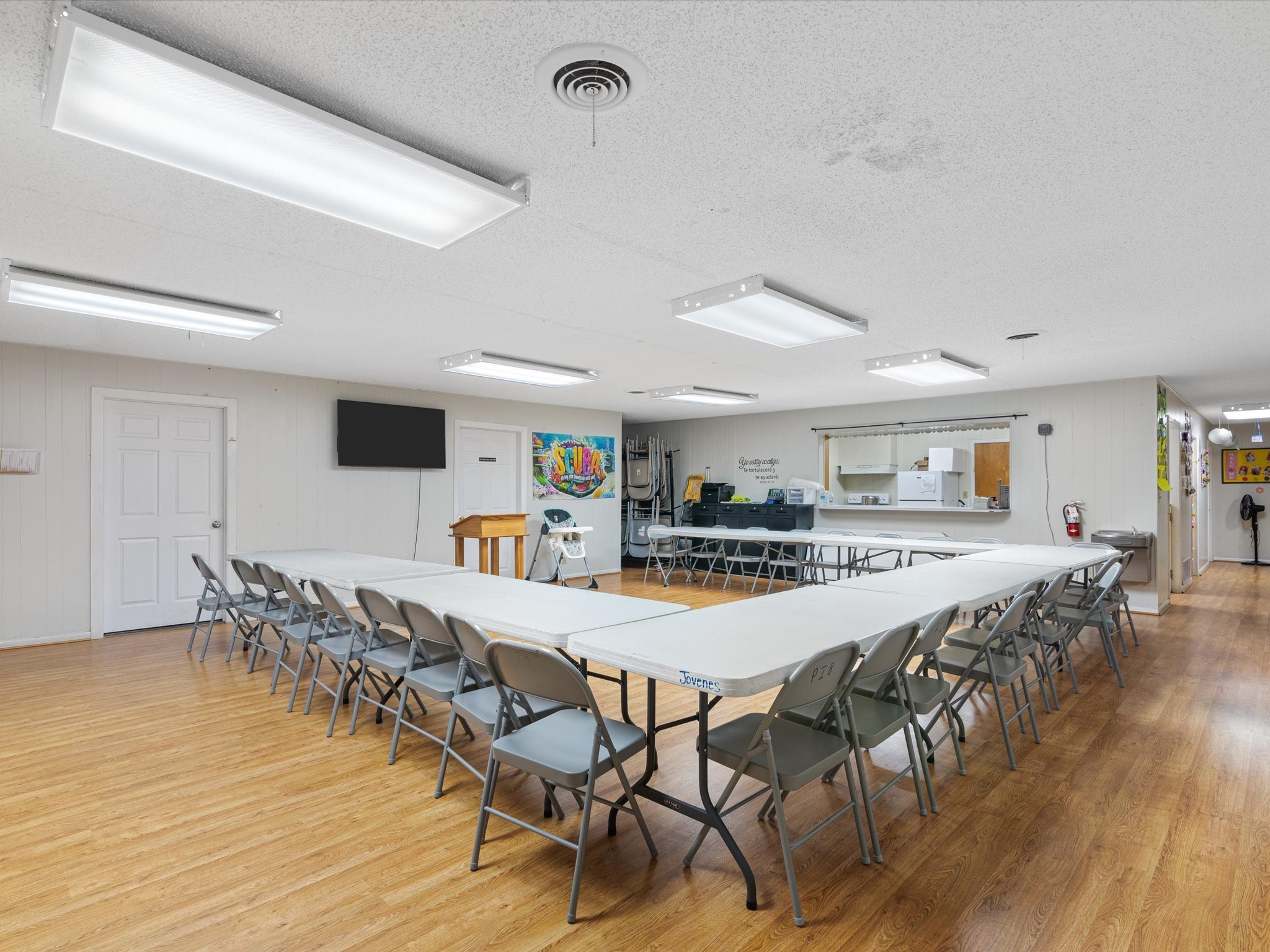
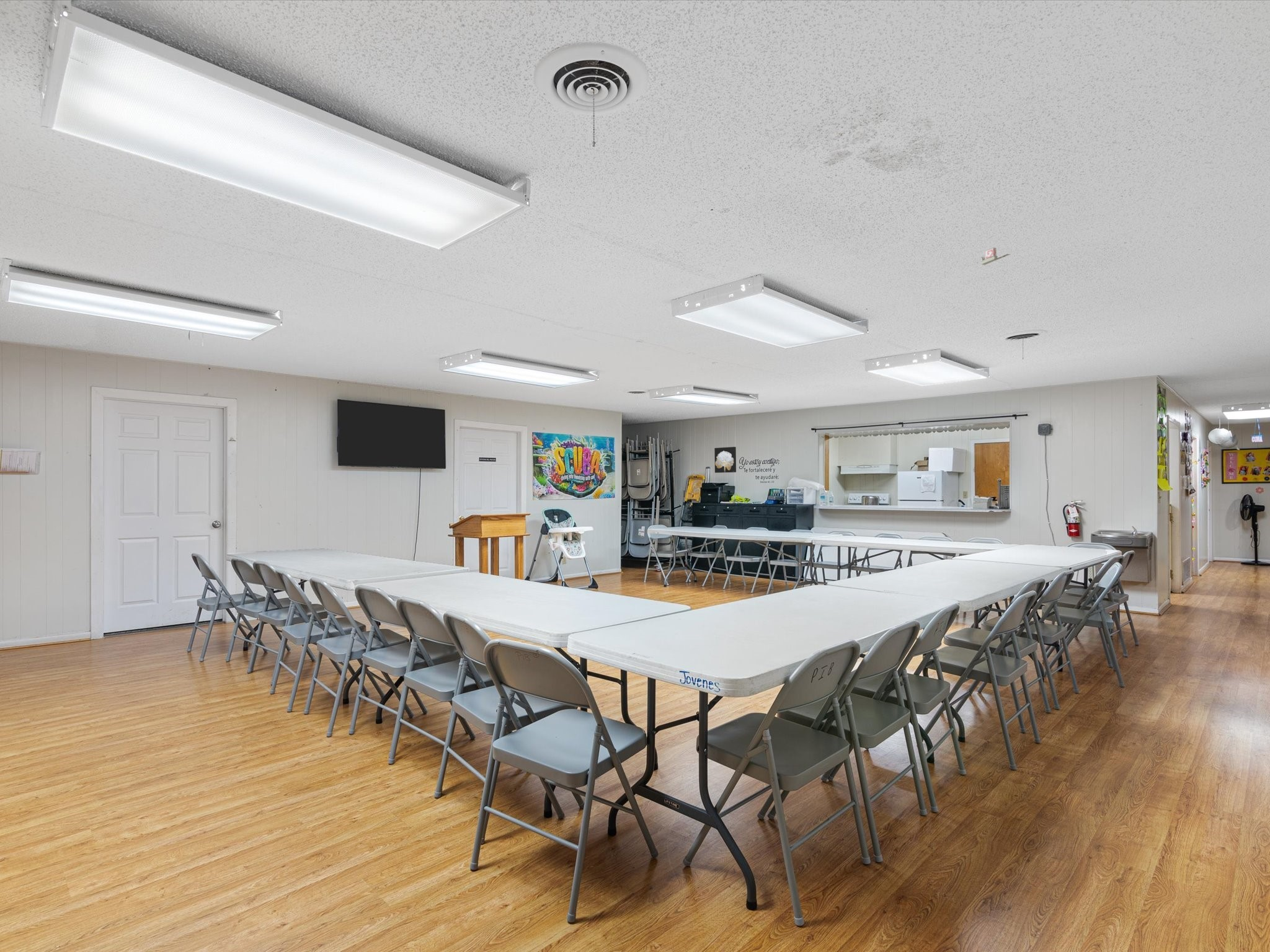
+ wall art (725, 460)
+ tape dispenser (995, 253)
